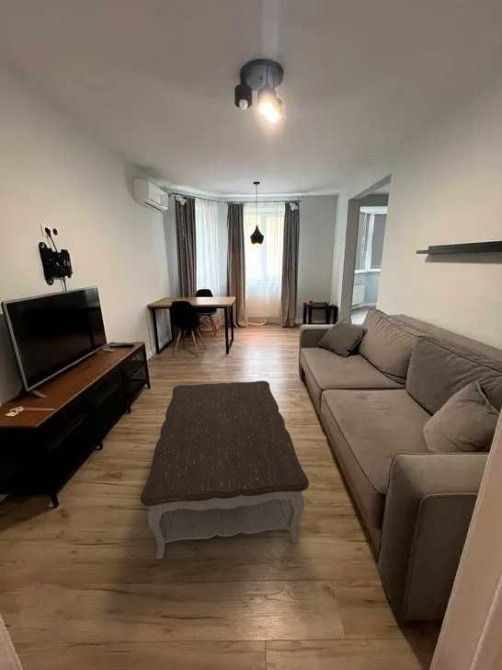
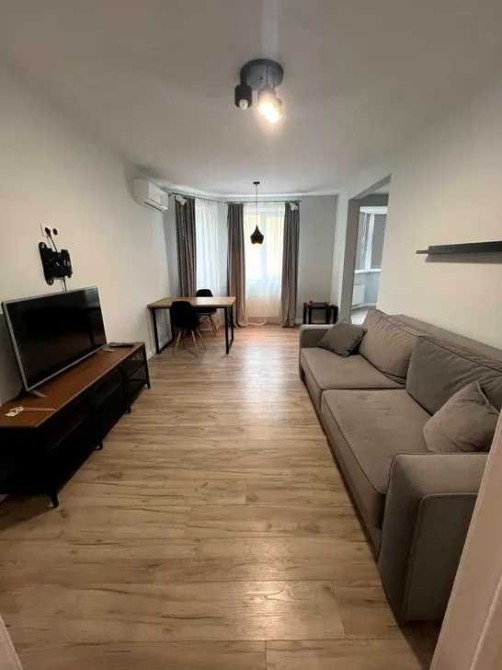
- coffee table (224, 447)
